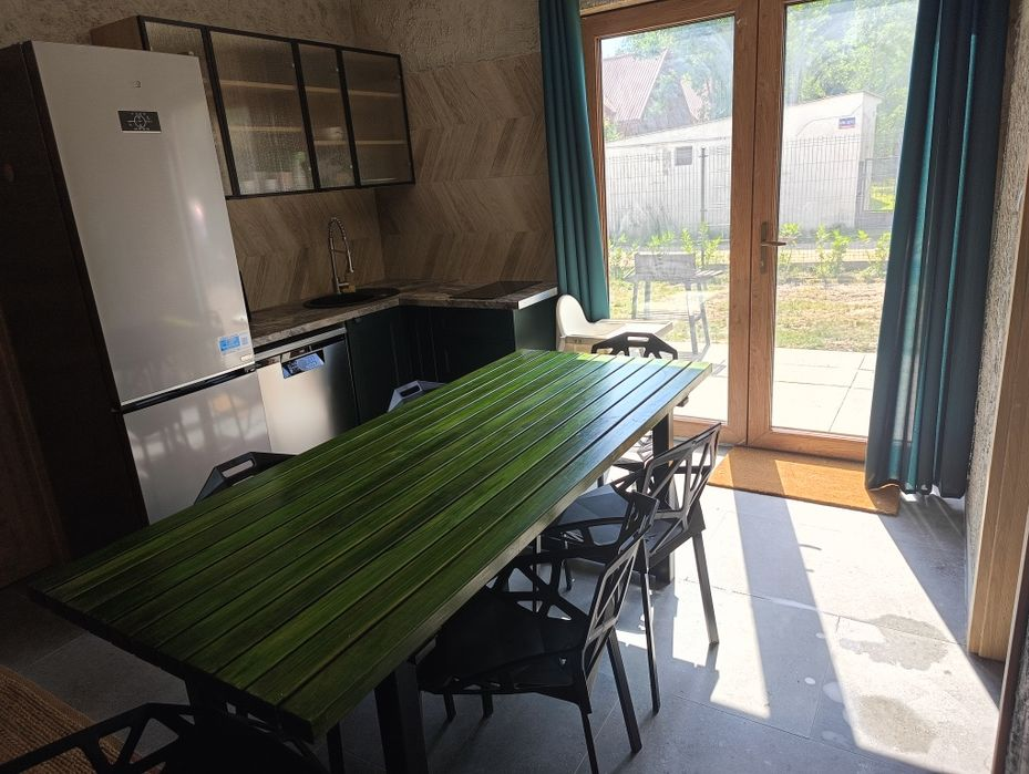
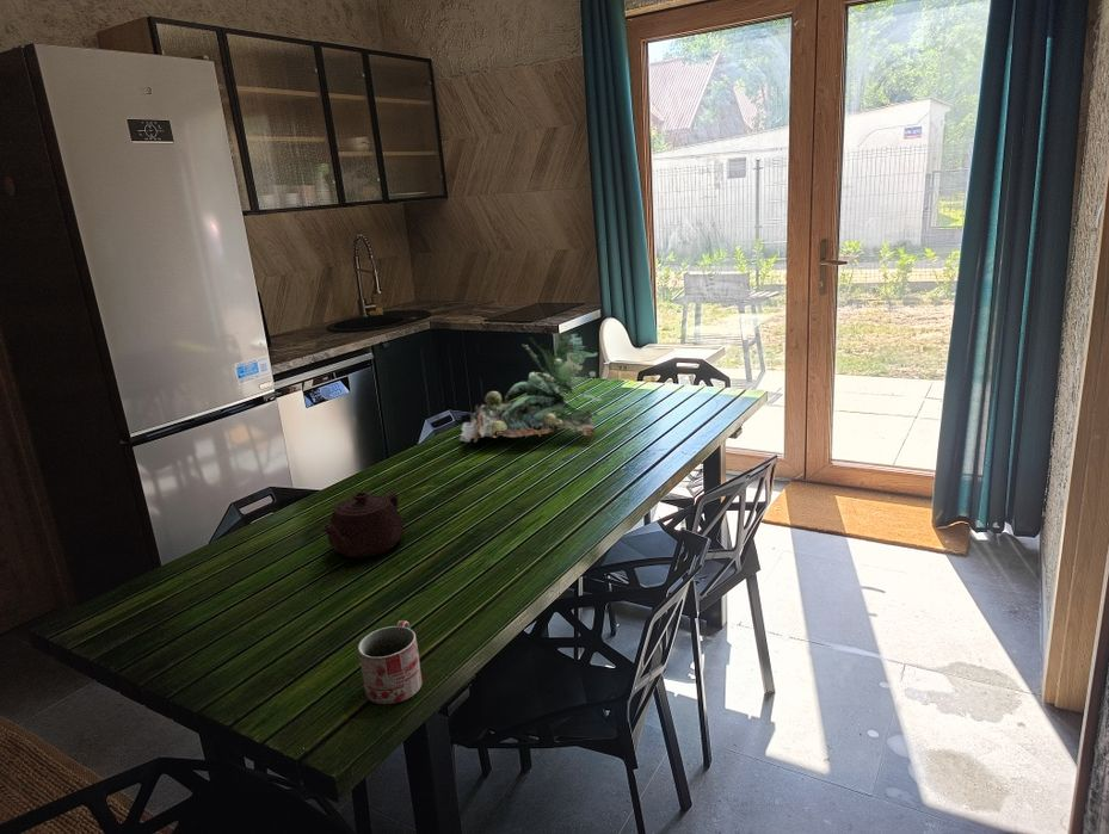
+ teapot (362, 521)
+ potted plant (529, 383)
+ mug (396, 657)
